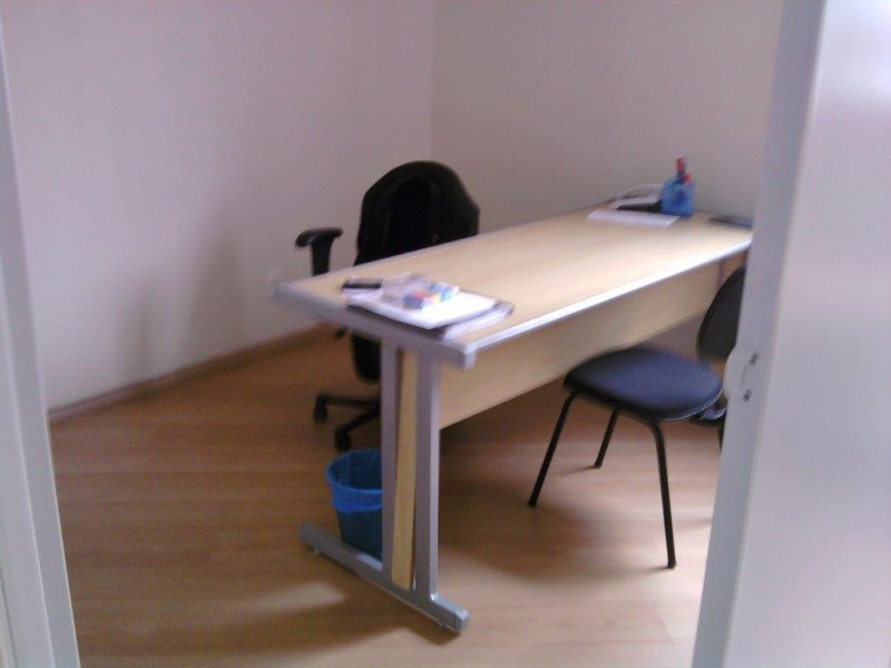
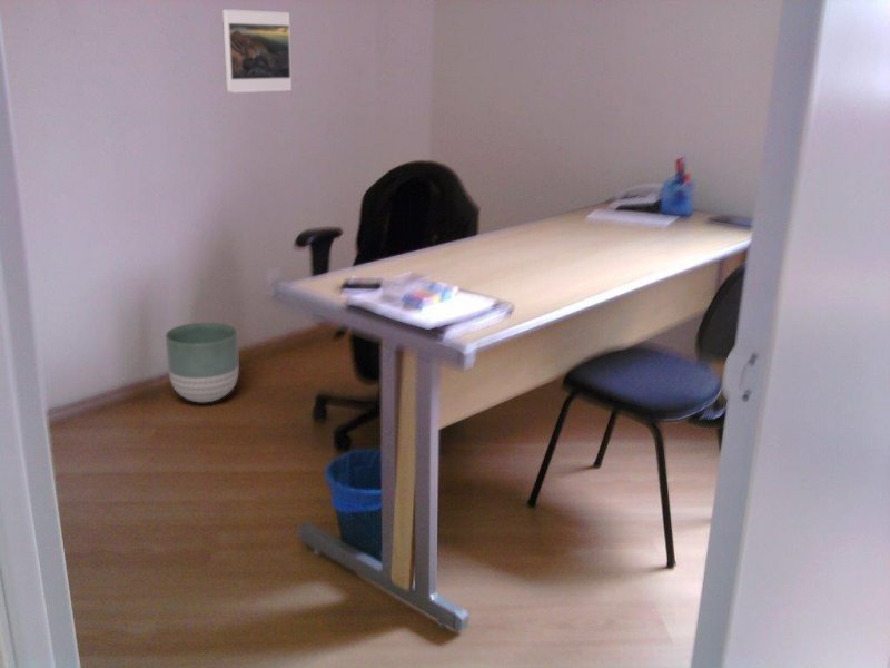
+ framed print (258, 51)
+ planter (204, 365)
